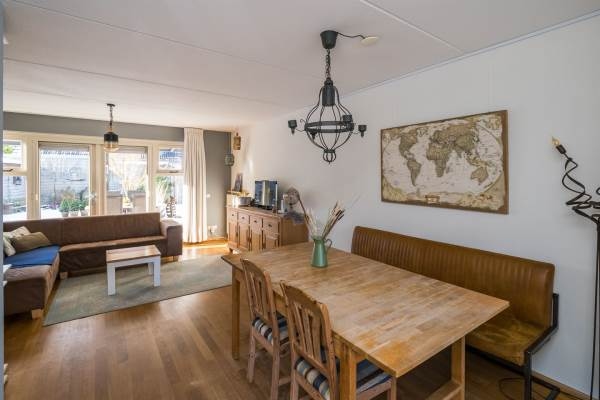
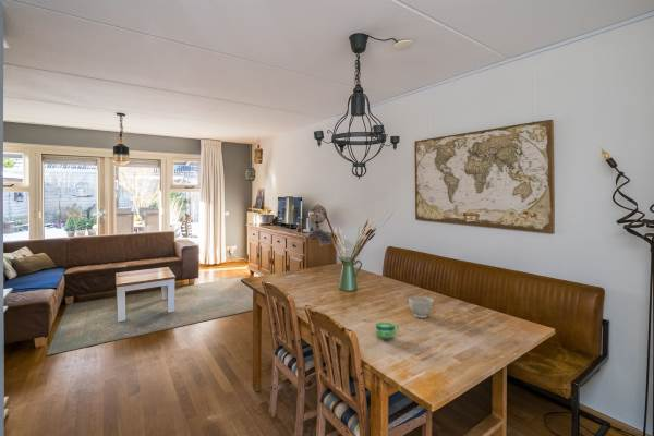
+ cup (387, 330)
+ bowl (421, 307)
